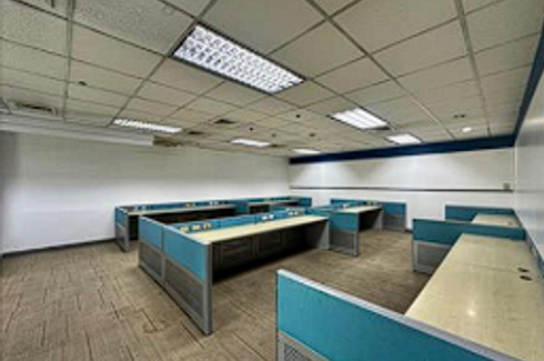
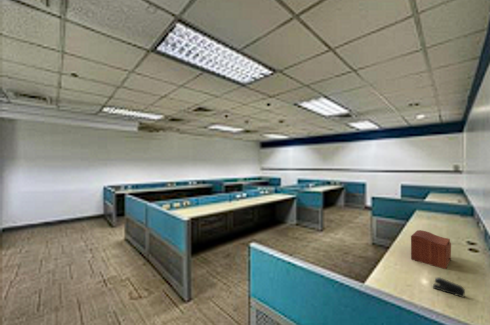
+ sewing box (432, 246)
+ stapler (448, 286)
